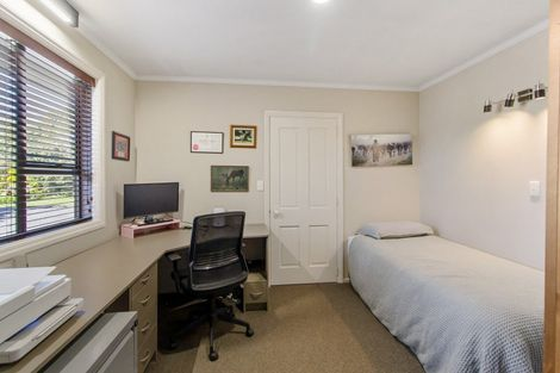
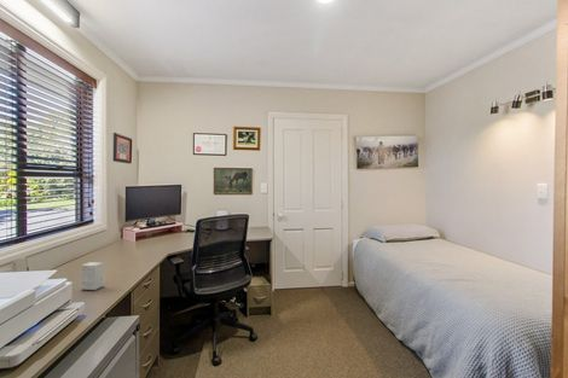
+ small box (92, 275)
